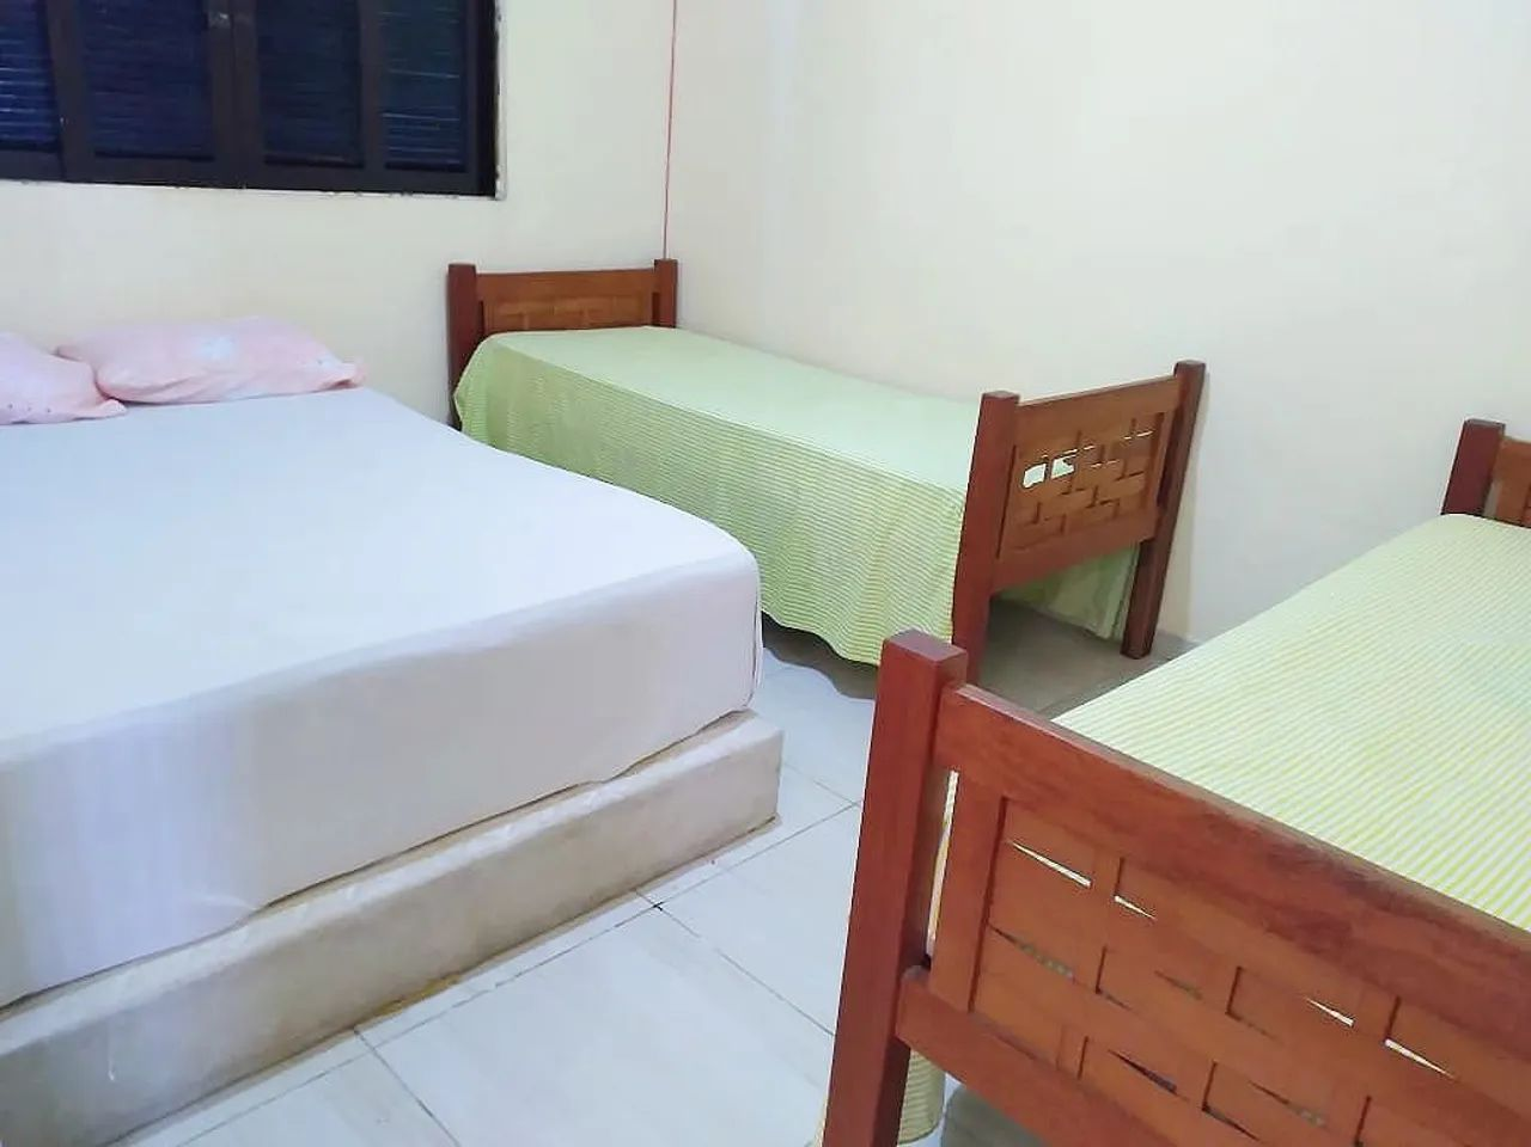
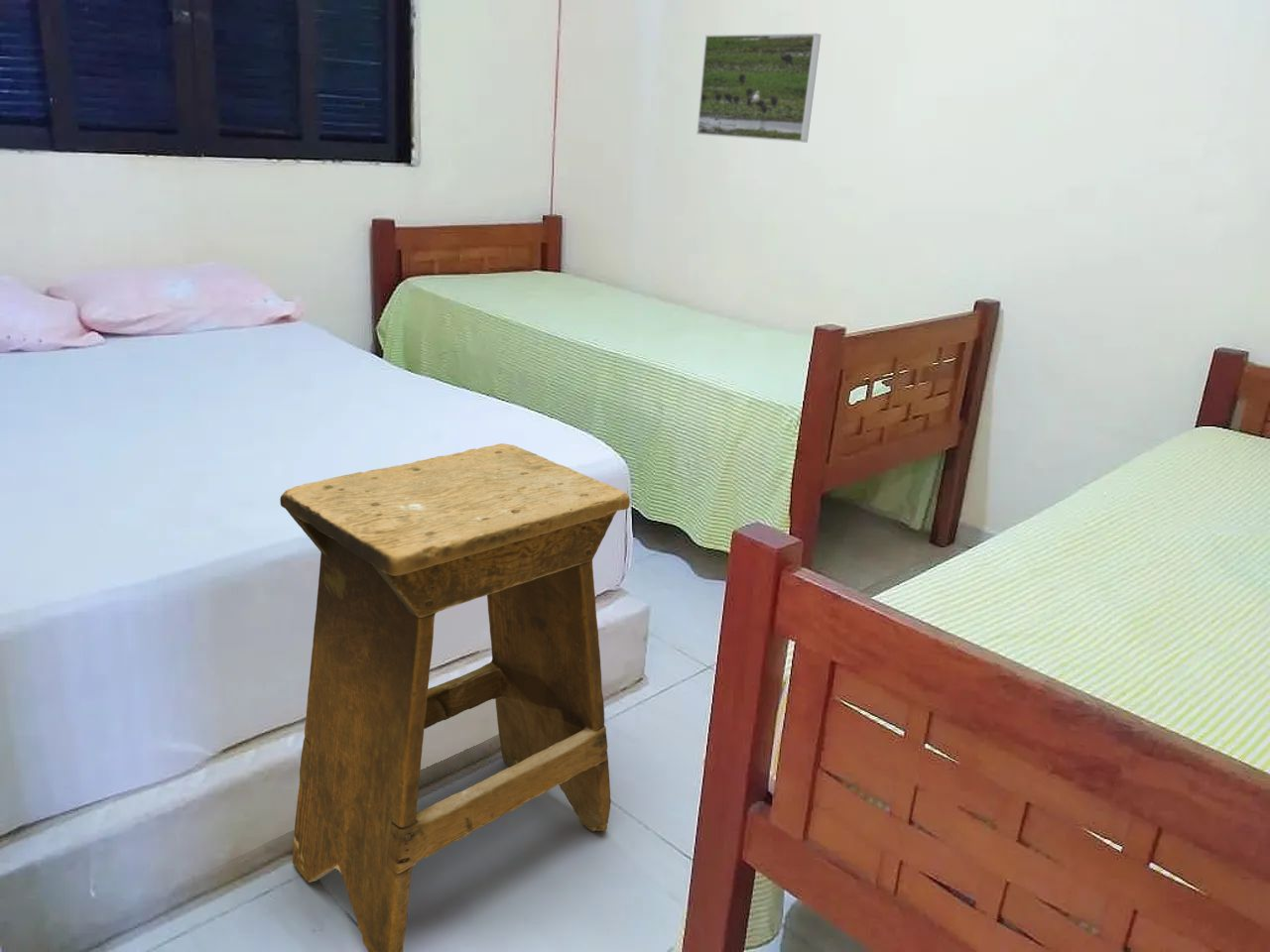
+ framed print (755, 87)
+ stool (461, 681)
